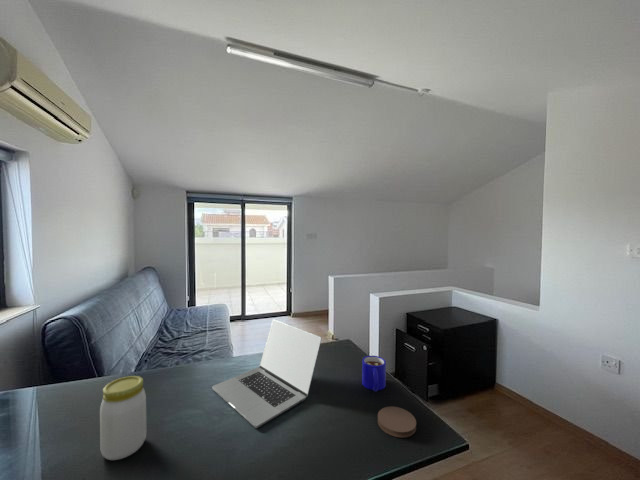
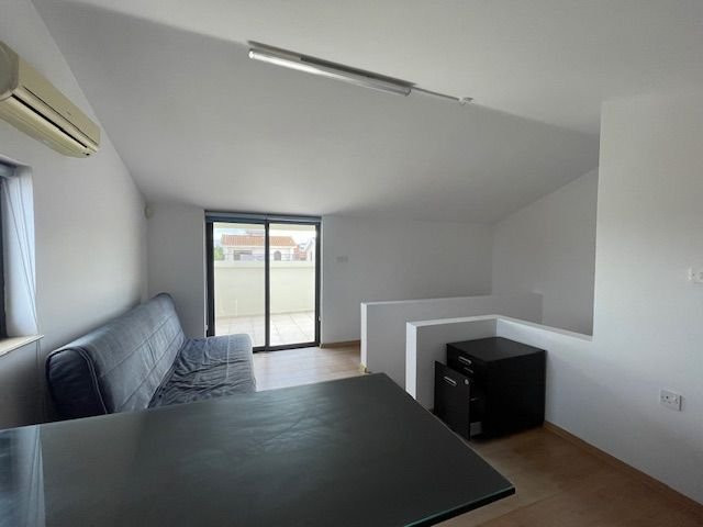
- mug (374, 375)
- laptop (266, 363)
- jar (124, 415)
- coaster (396, 420)
